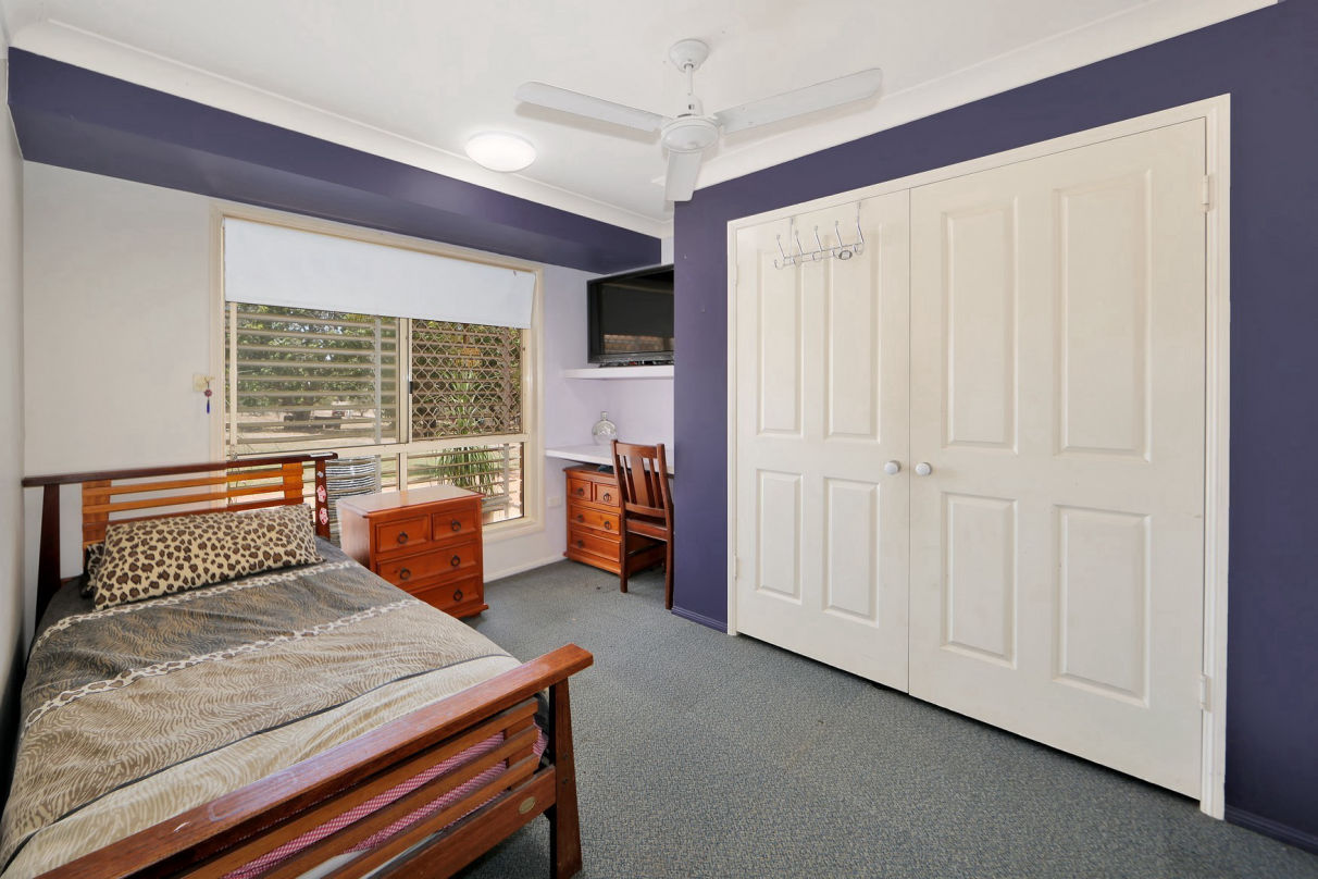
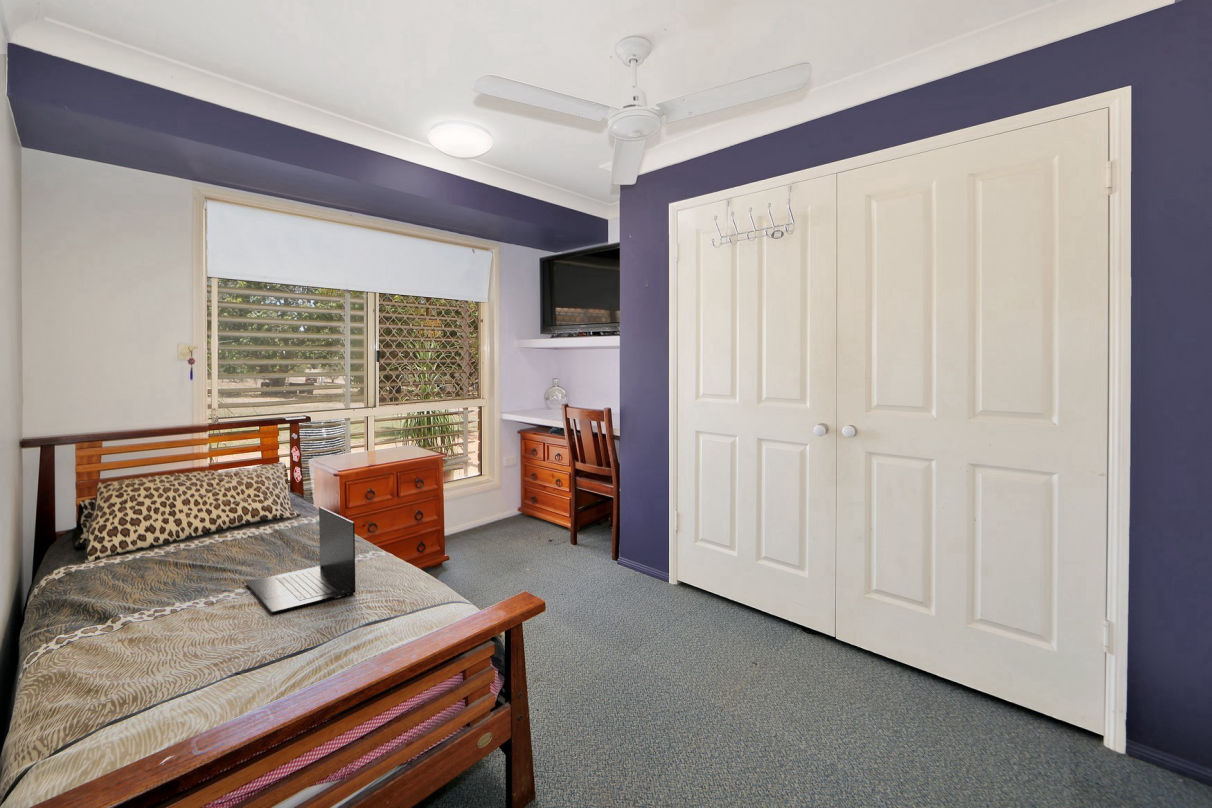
+ laptop (303, 569)
